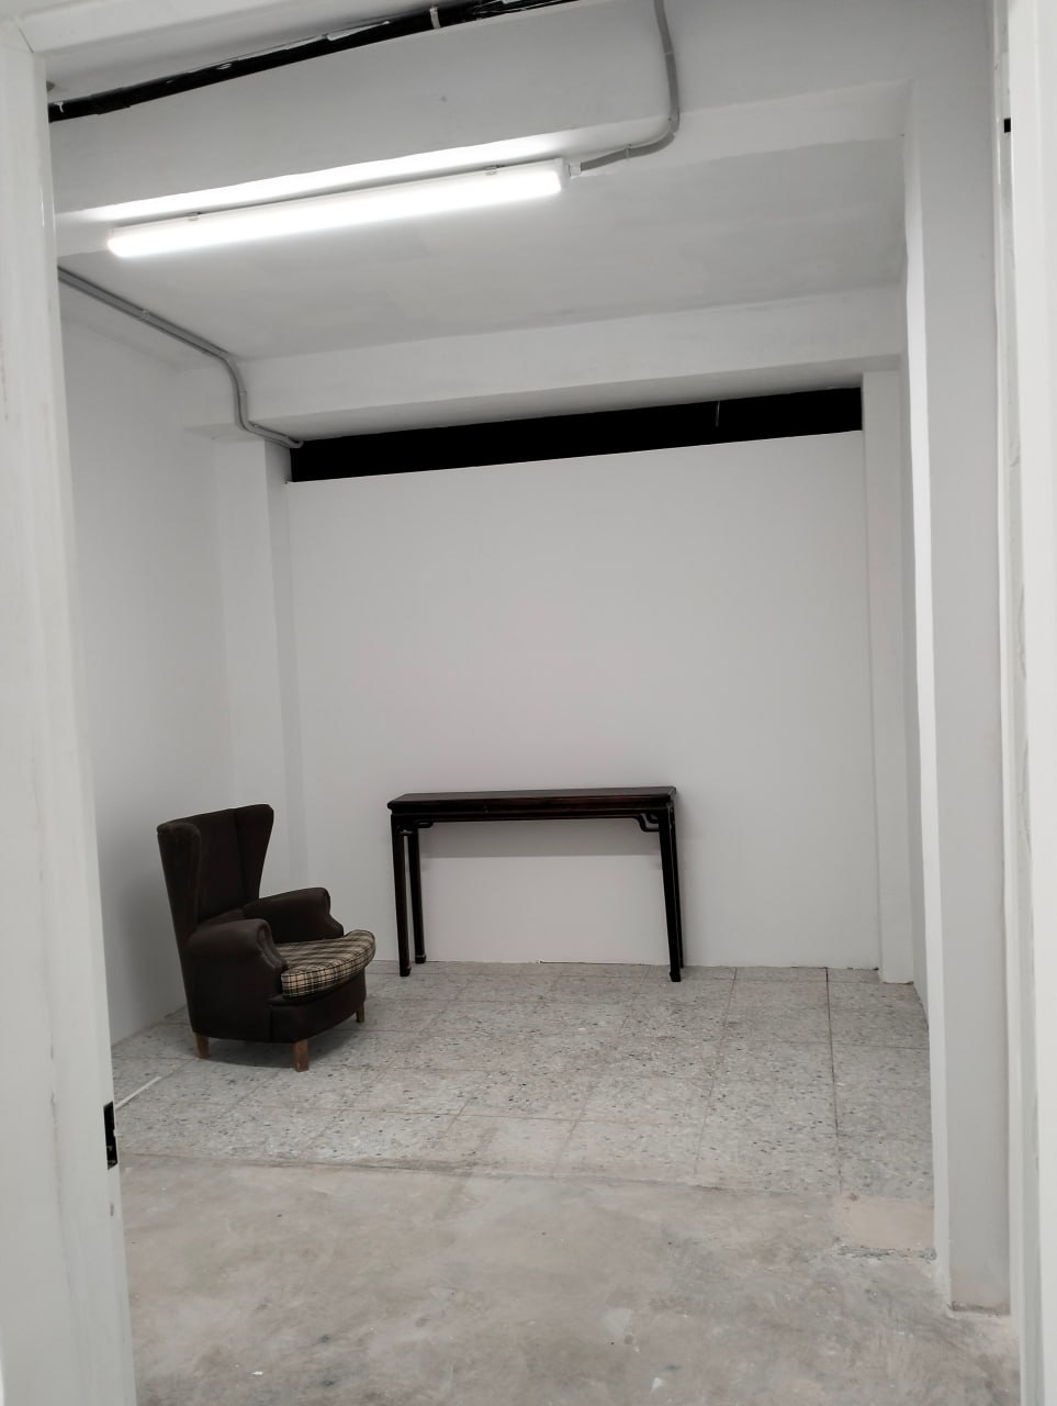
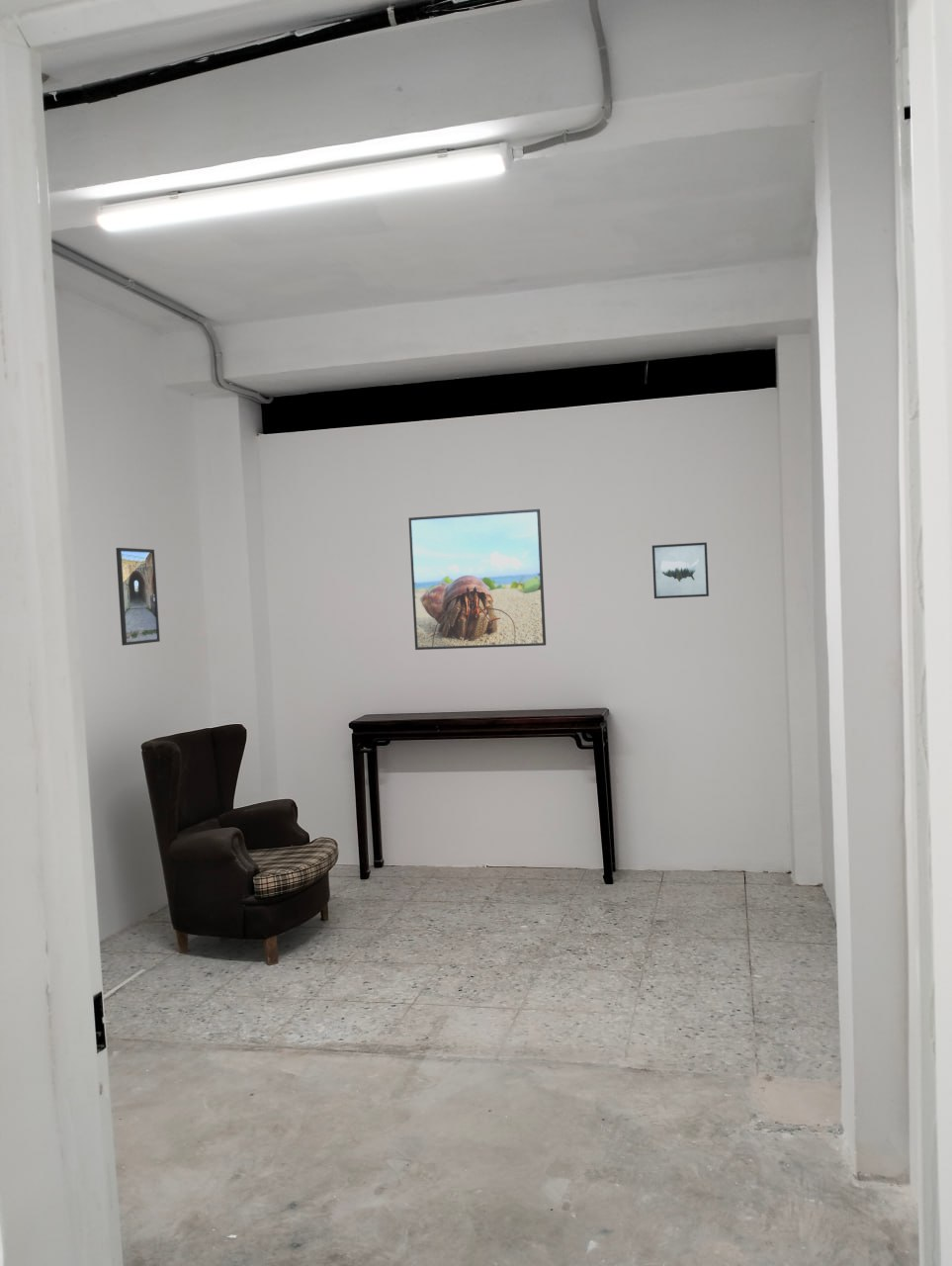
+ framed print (138, 595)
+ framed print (476, 581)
+ wall art (680, 571)
